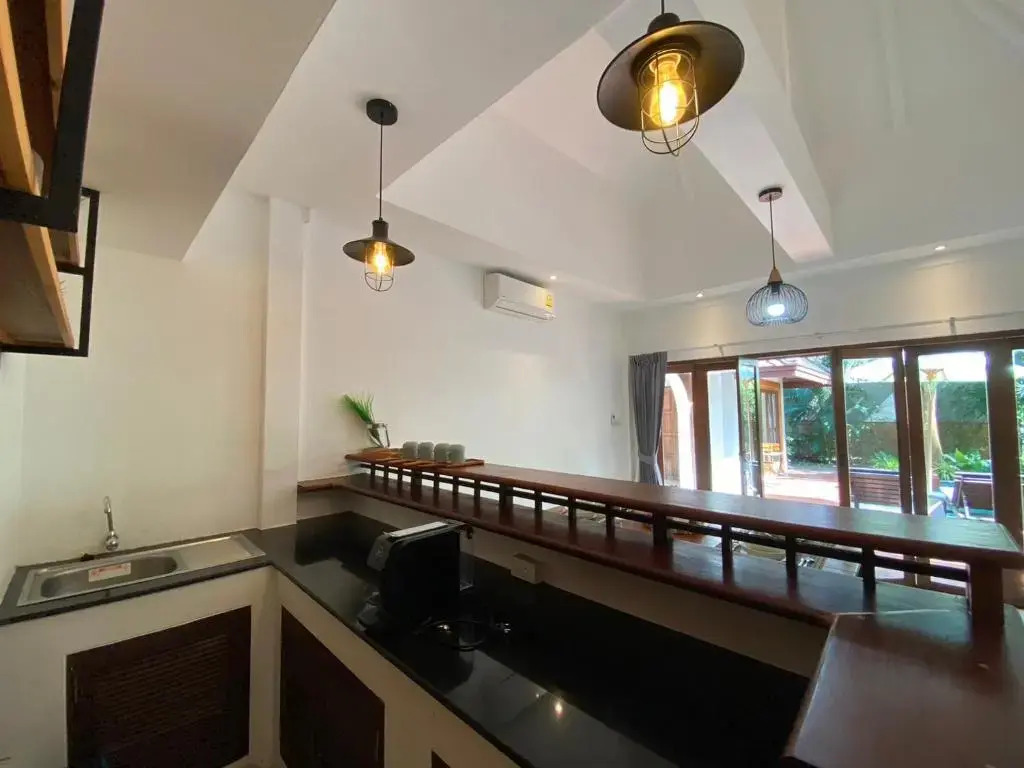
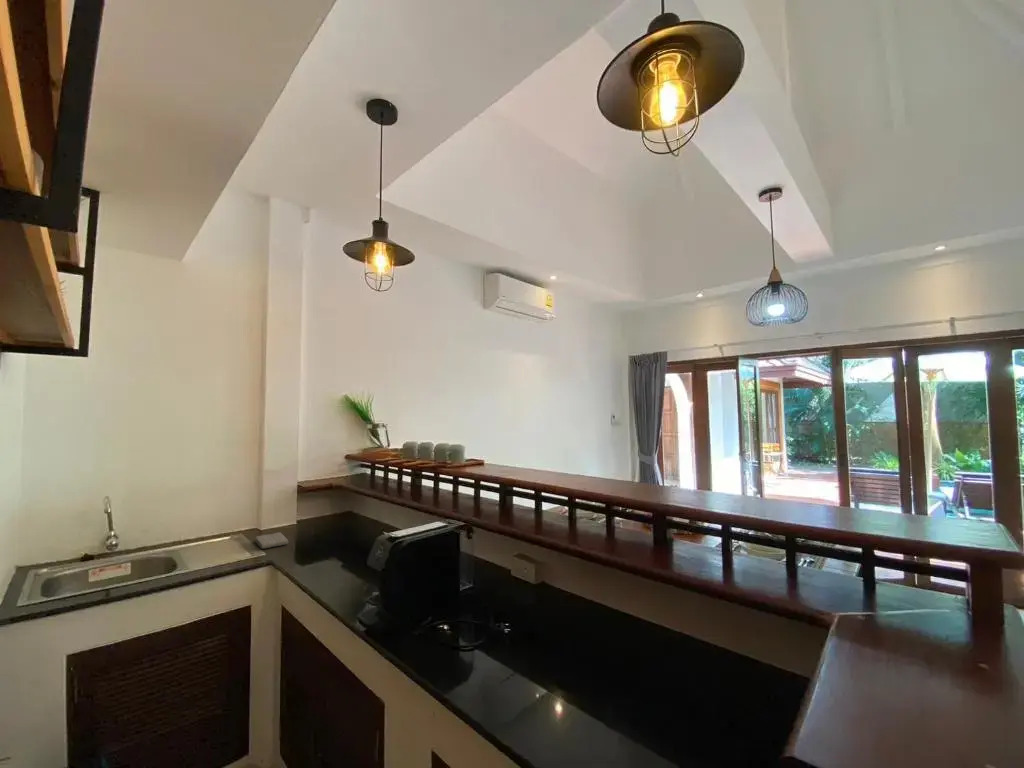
+ washcloth (271, 539)
